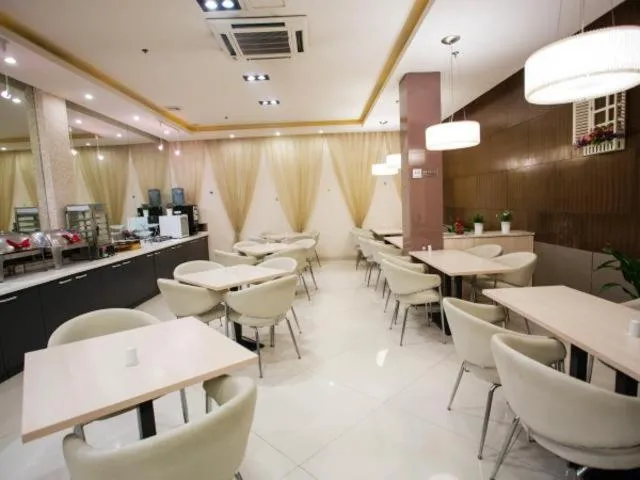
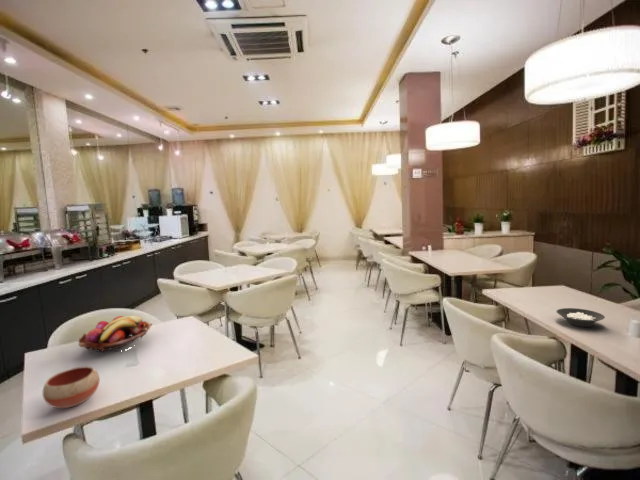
+ fruit basket (115, 331)
+ bowl (72, 388)
+ cereal bowl (579, 318)
